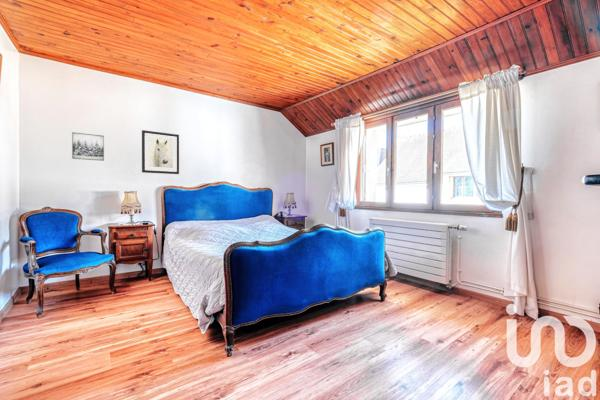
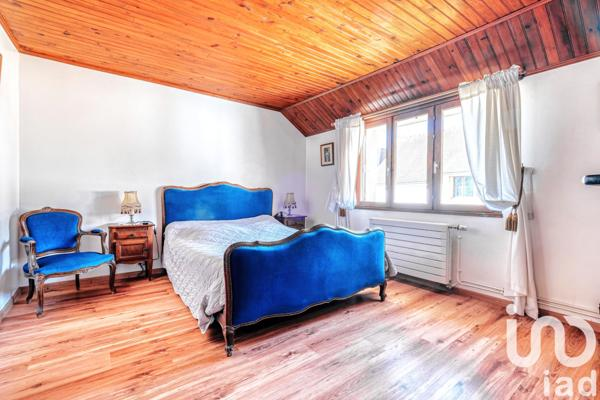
- wall art (161, 153)
- wall art (88, 146)
